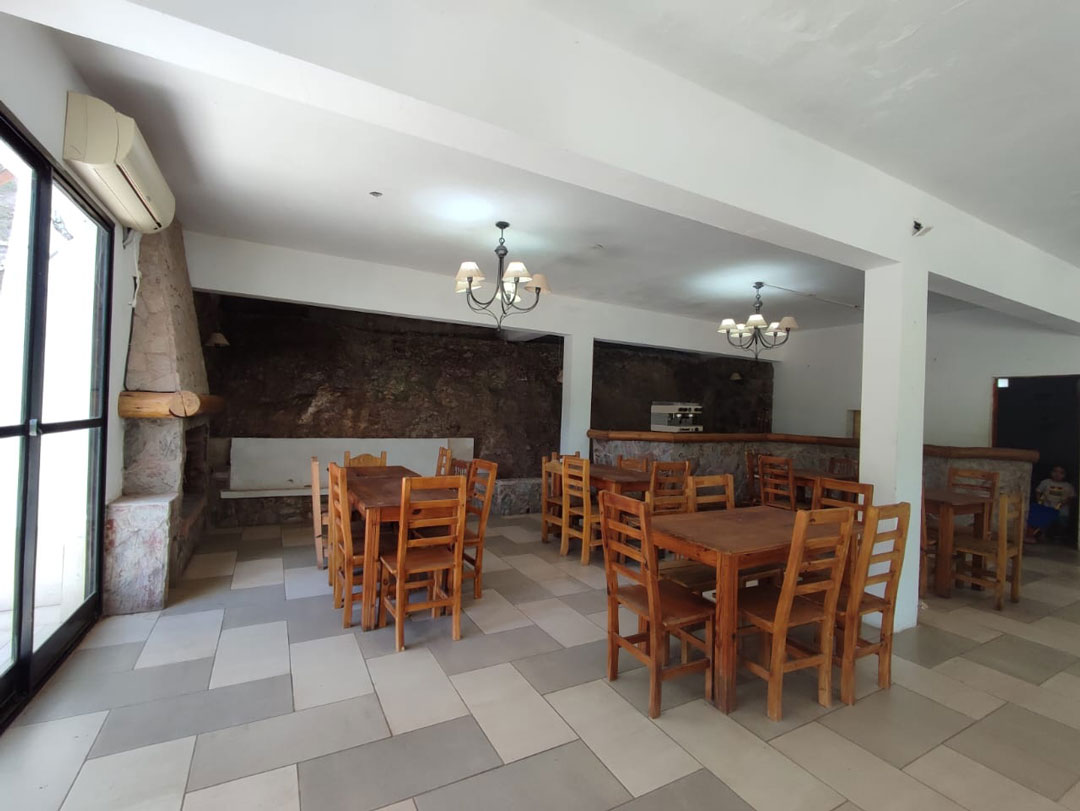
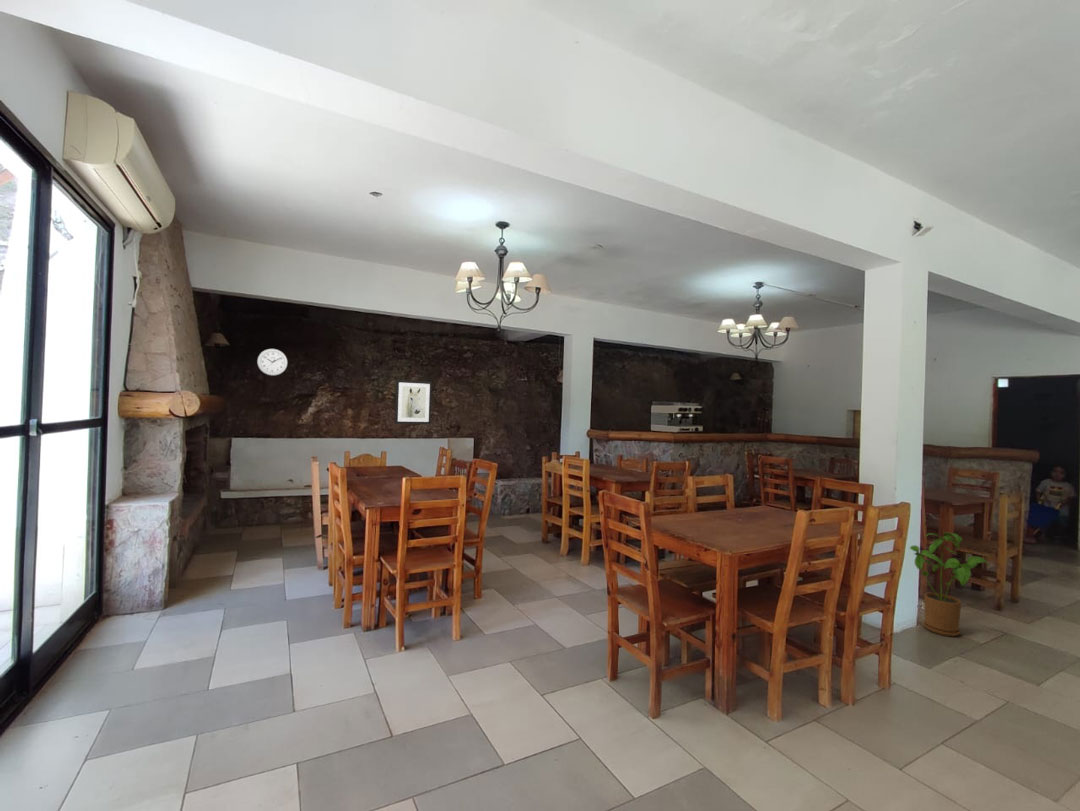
+ house plant (948, 583)
+ wall art (413, 402)
+ wall clock (272, 362)
